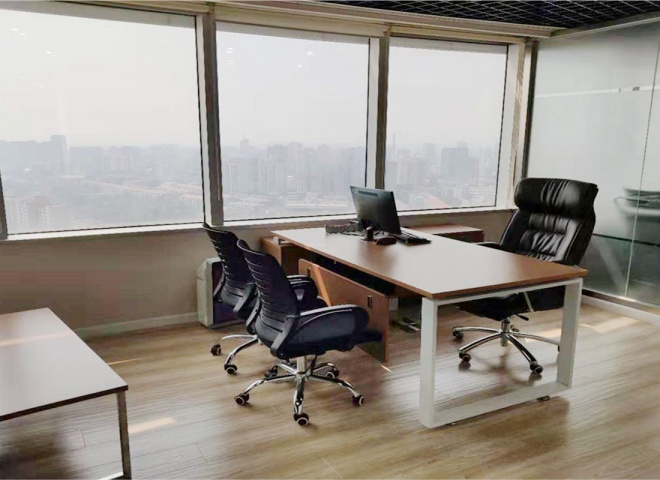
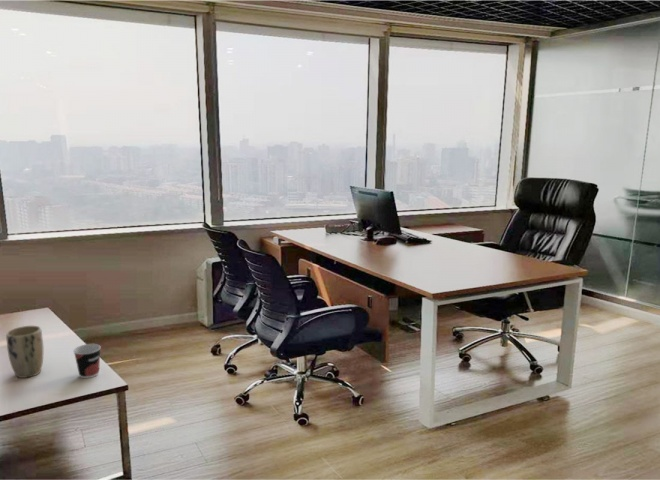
+ cup (88, 361)
+ plant pot (26, 352)
